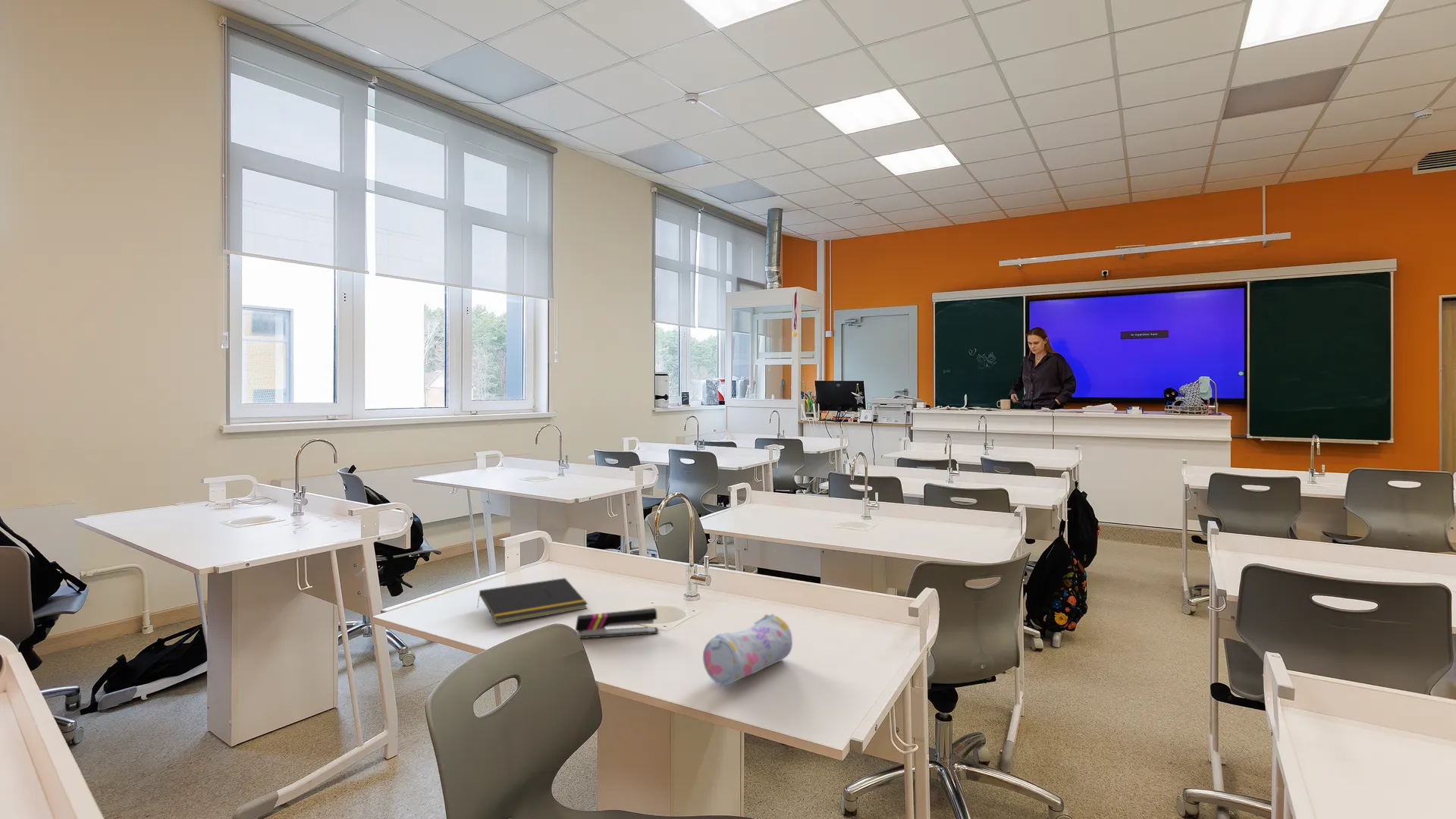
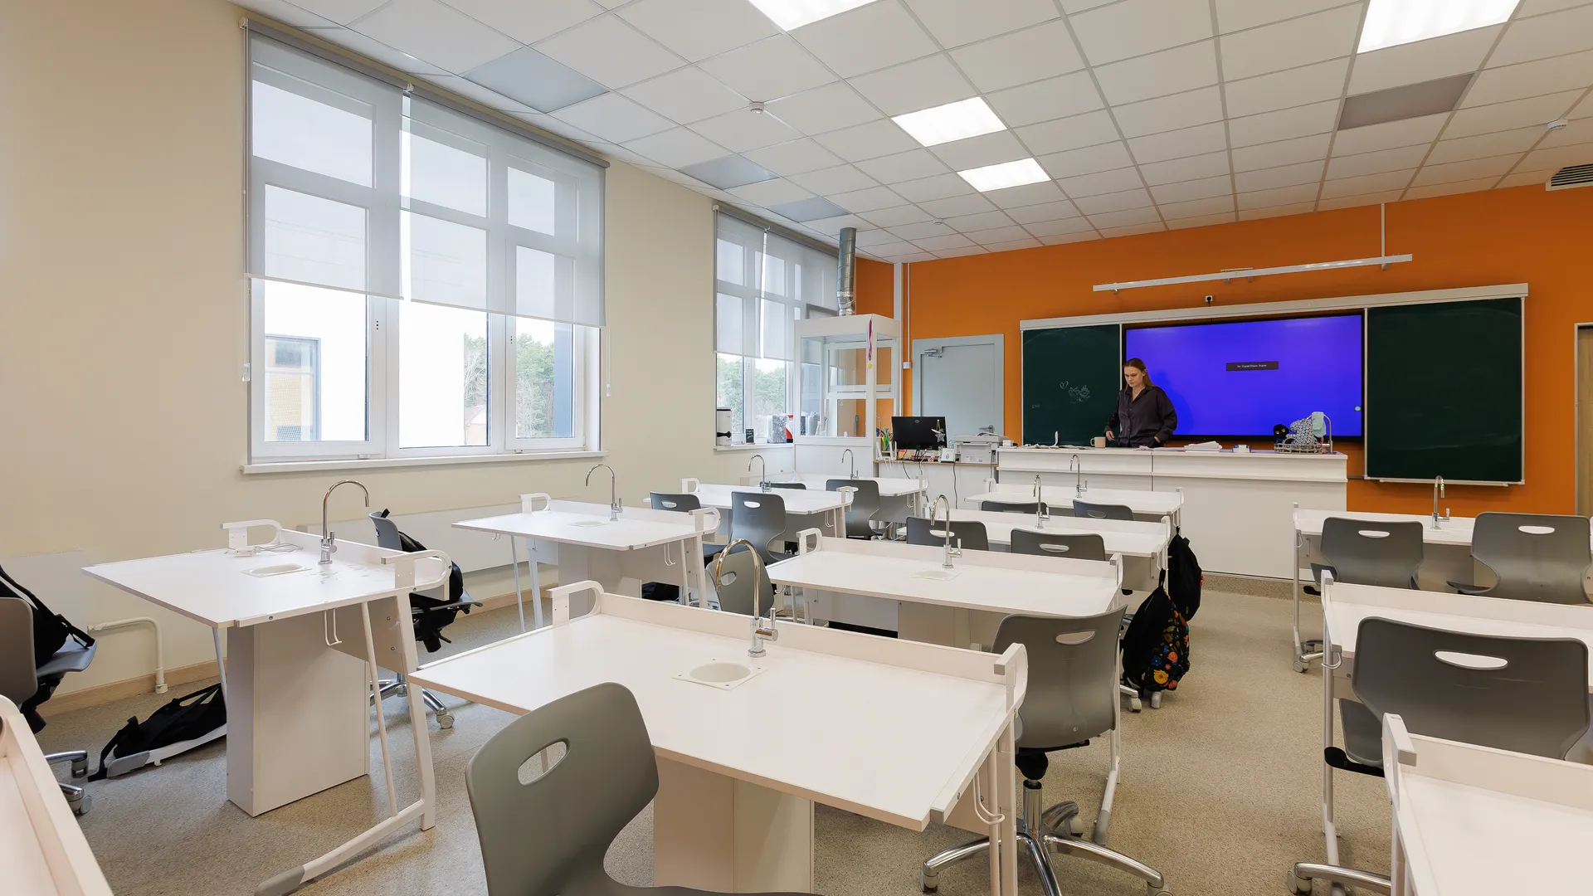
- pencil case (749, 648)
- stapler (617, 623)
- notepad (533, 599)
